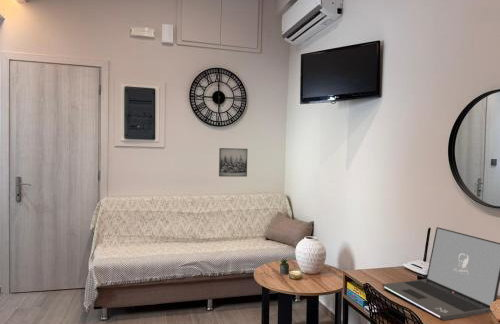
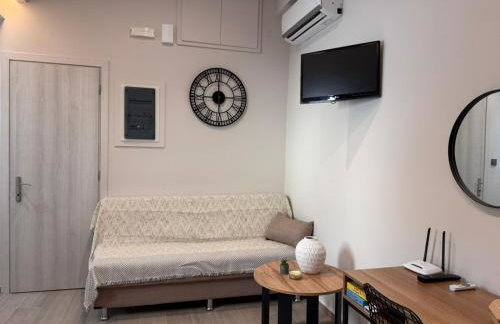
- wall art (233, 162)
- laptop (439, 267)
